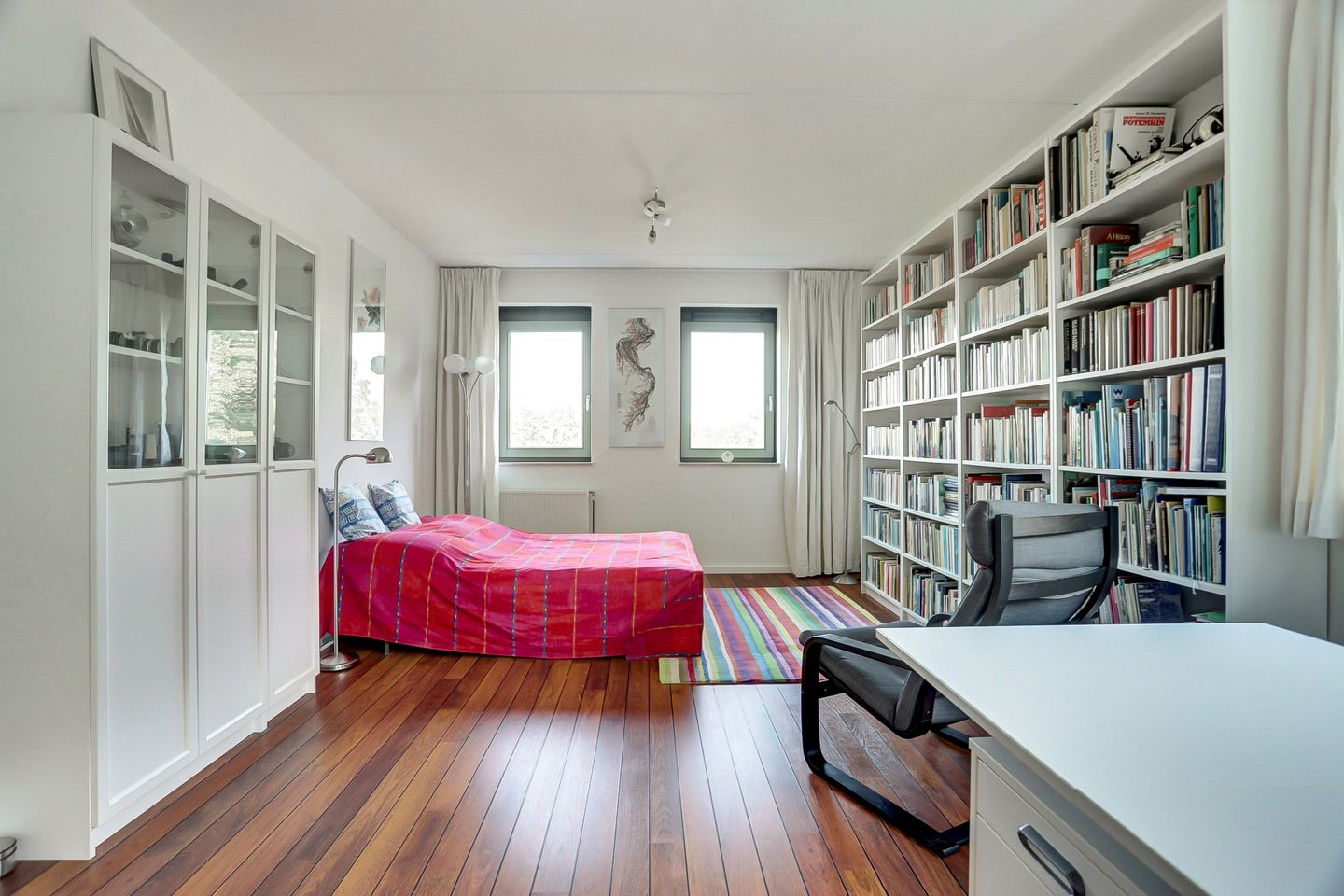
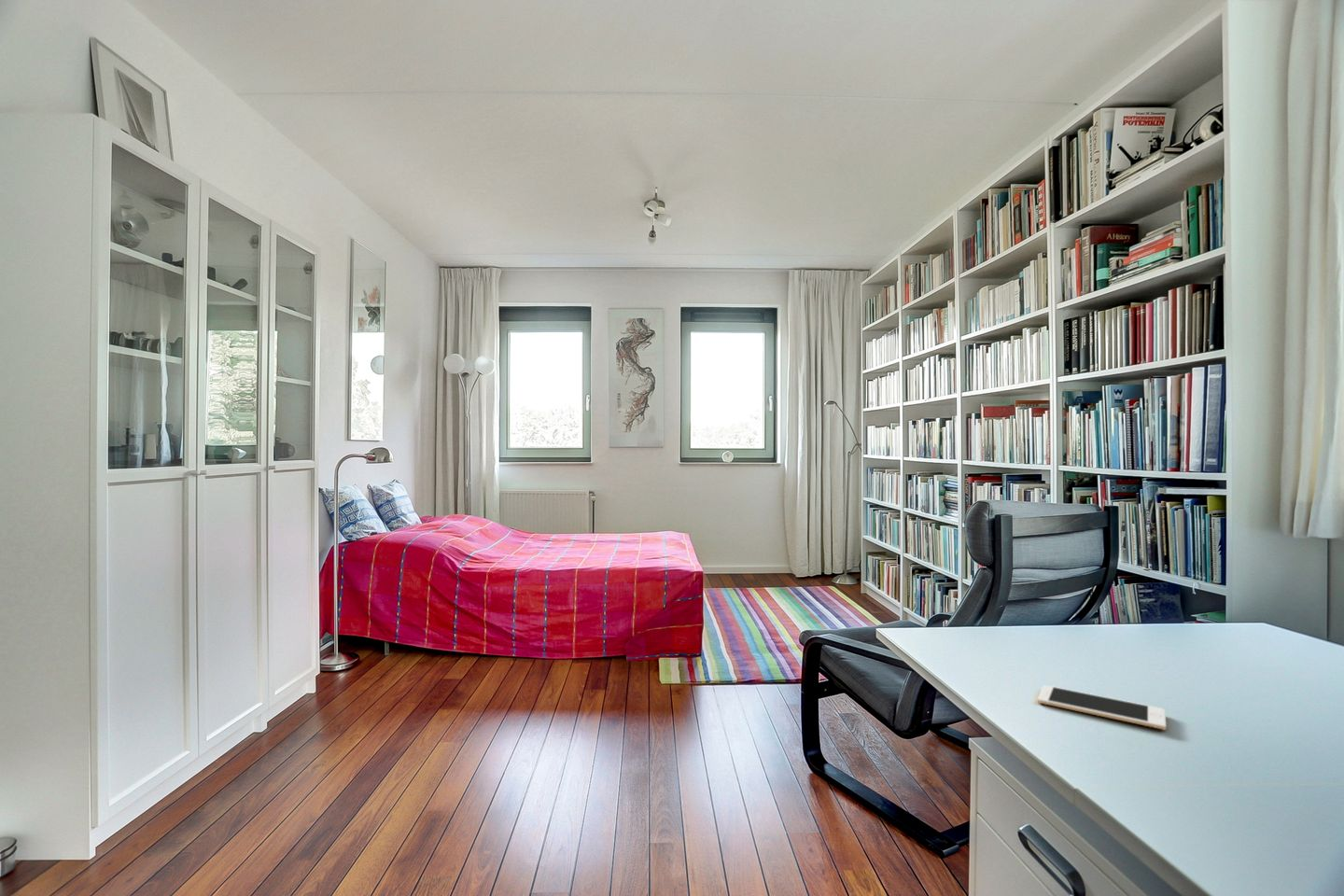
+ cell phone (1099, 706)
